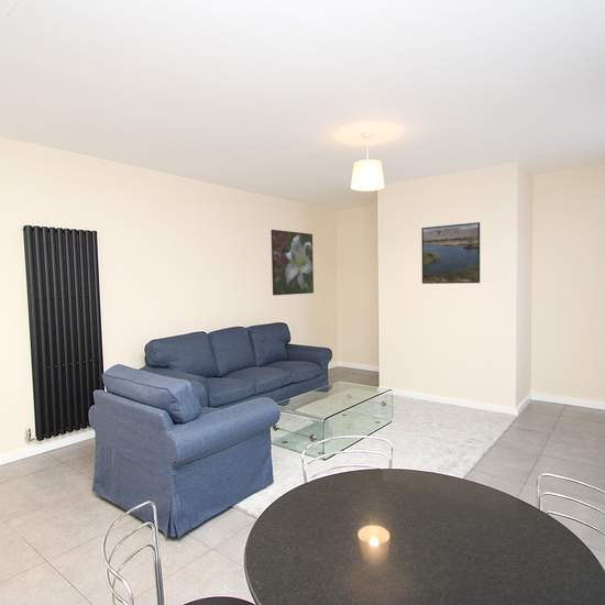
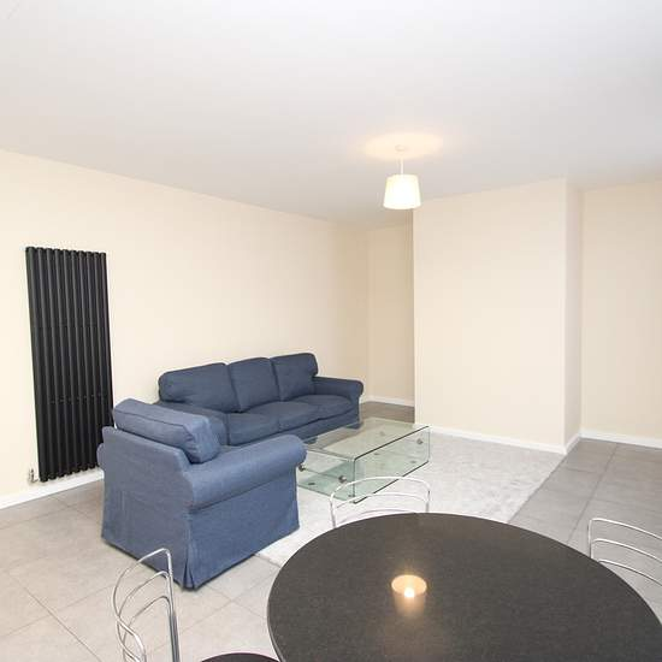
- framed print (449, 254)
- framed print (293, 263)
